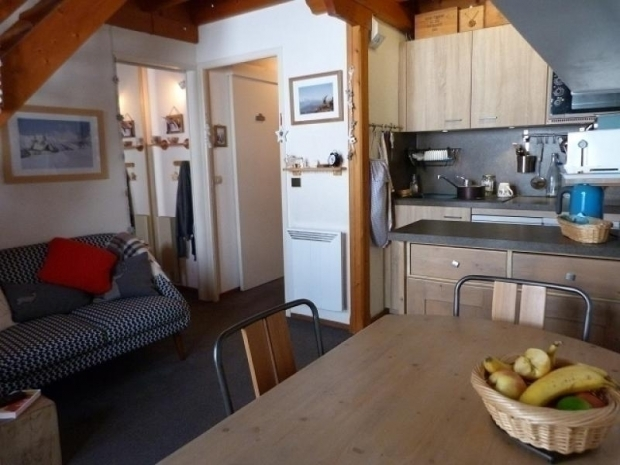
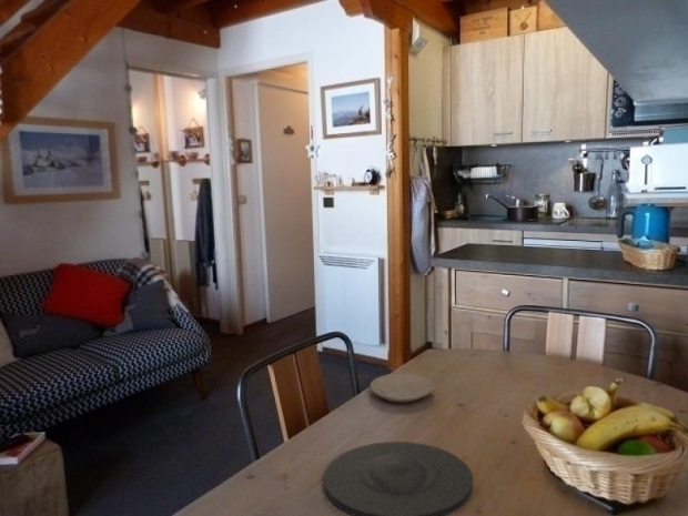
+ plate (397, 473)
+ plate (402, 389)
